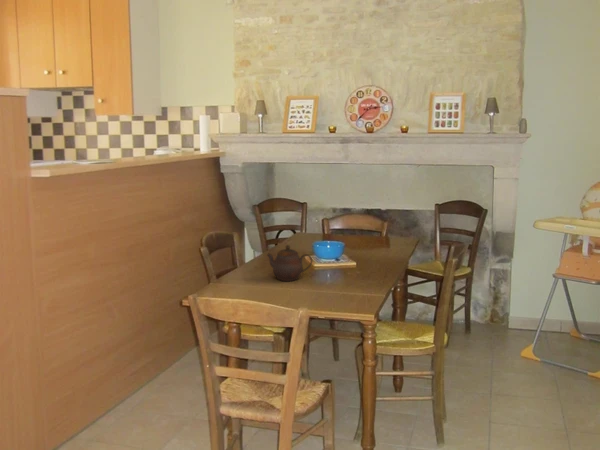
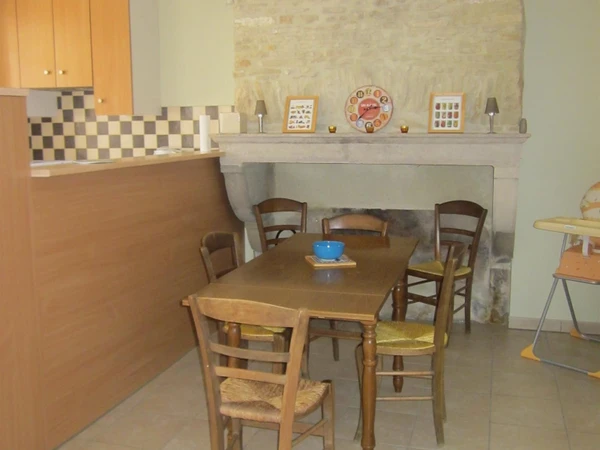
- teapot (289, 262)
